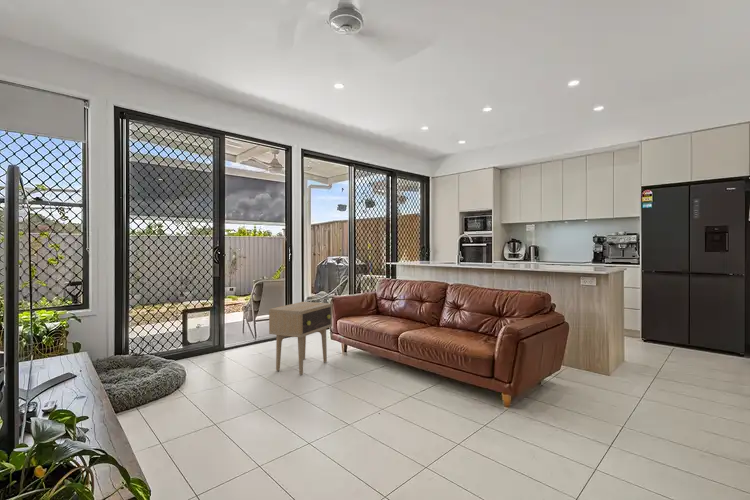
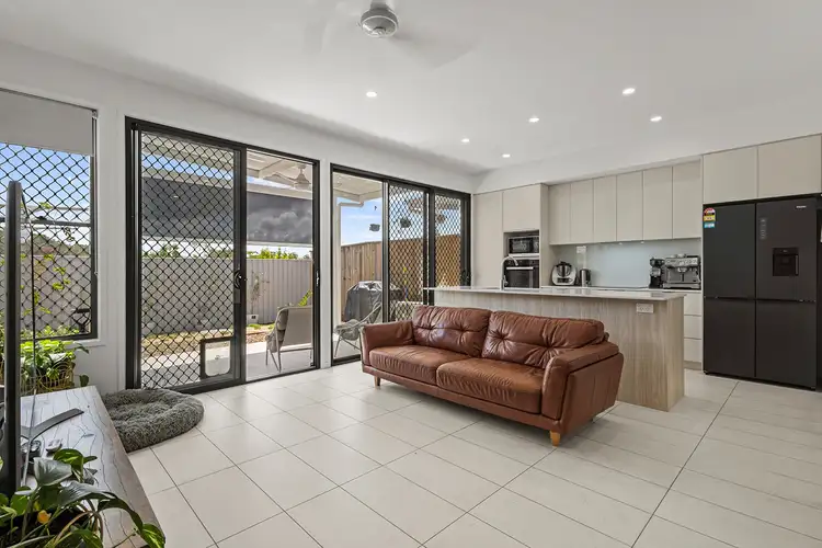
- side table (303, 336)
